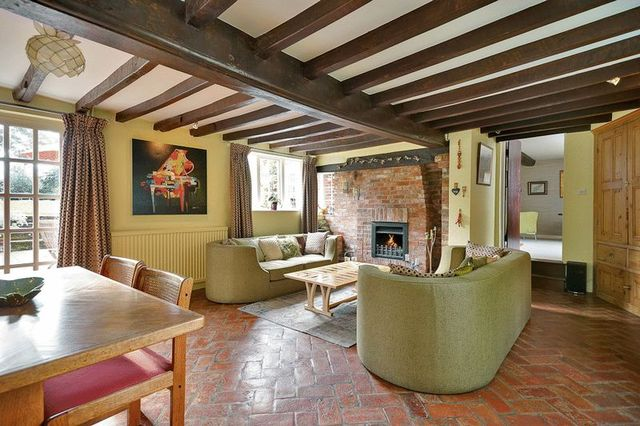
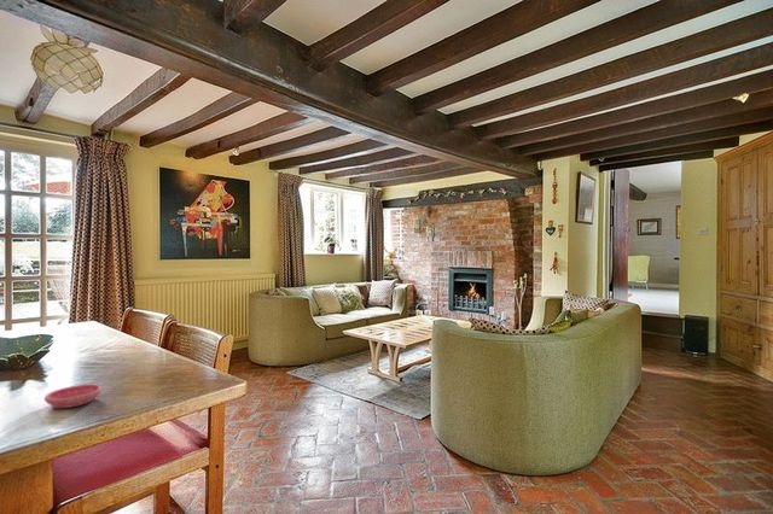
+ saucer (74, 396)
